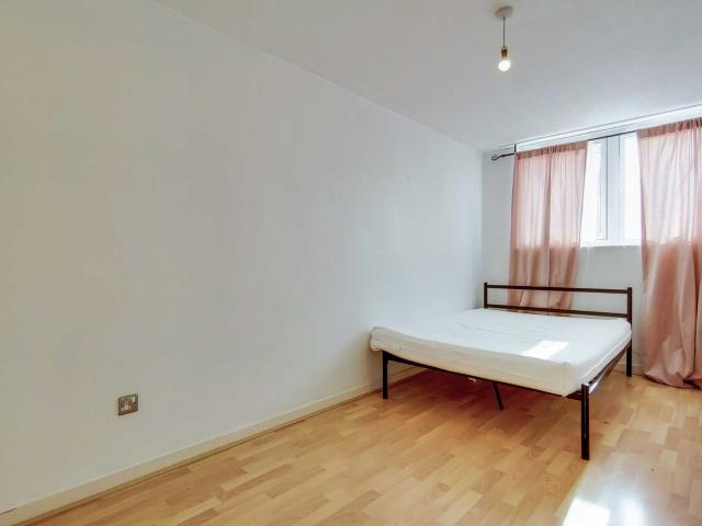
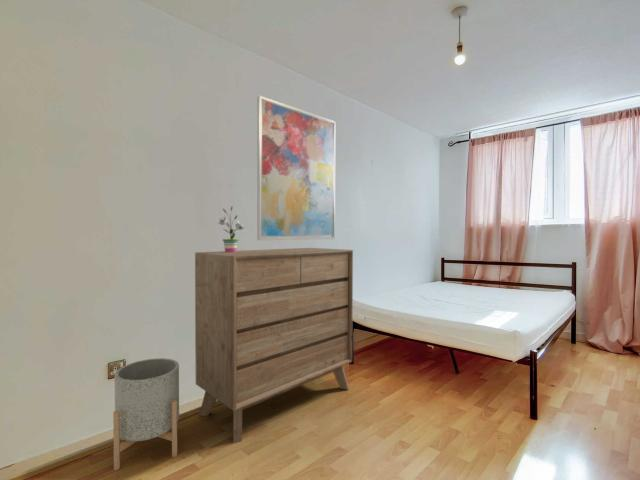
+ wall art (300, 175)
+ potted plant (231, 228)
+ dresser (280, 326)
+ planter (148, 407)
